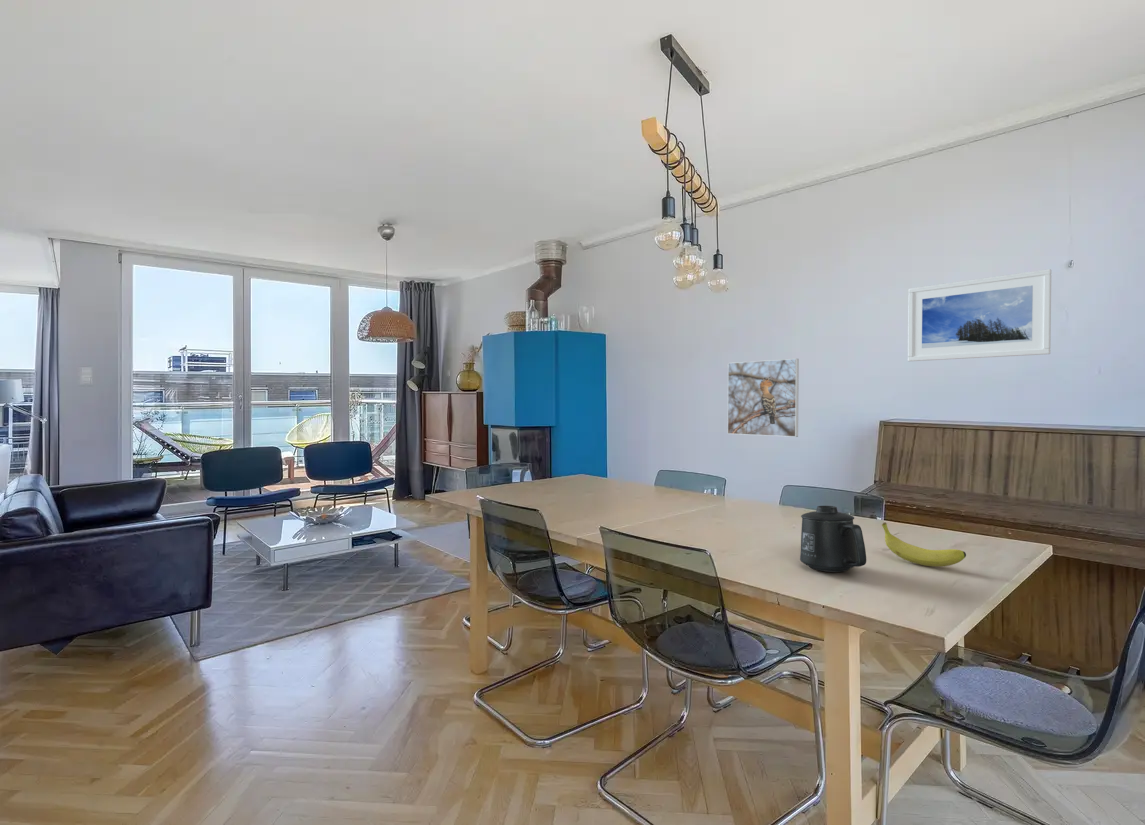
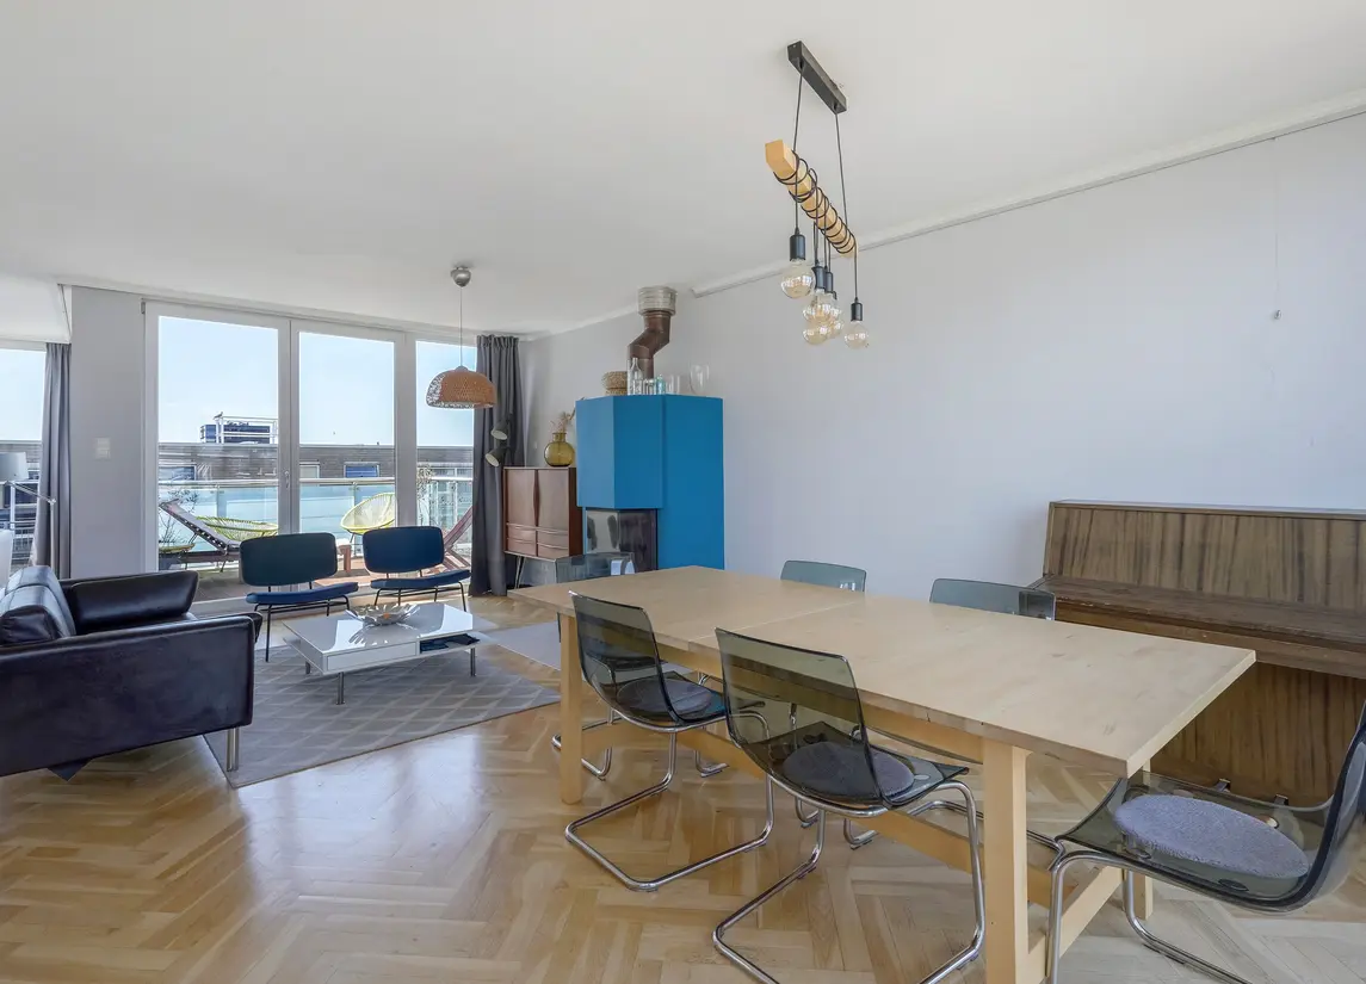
- mug (835, 538)
- fruit (921, 548)
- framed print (974, 318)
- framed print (761, 398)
